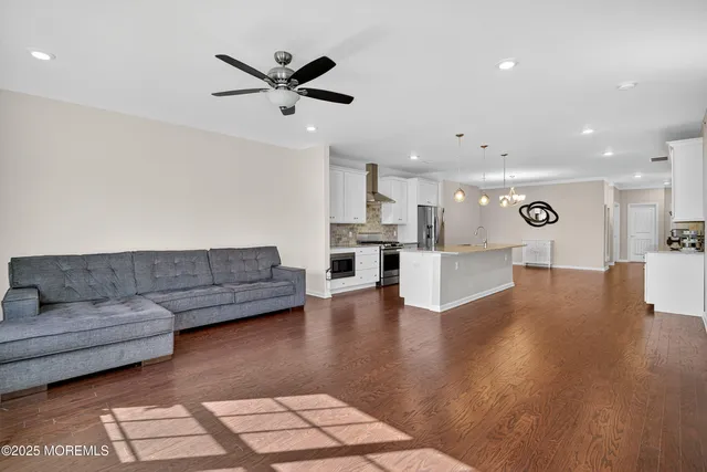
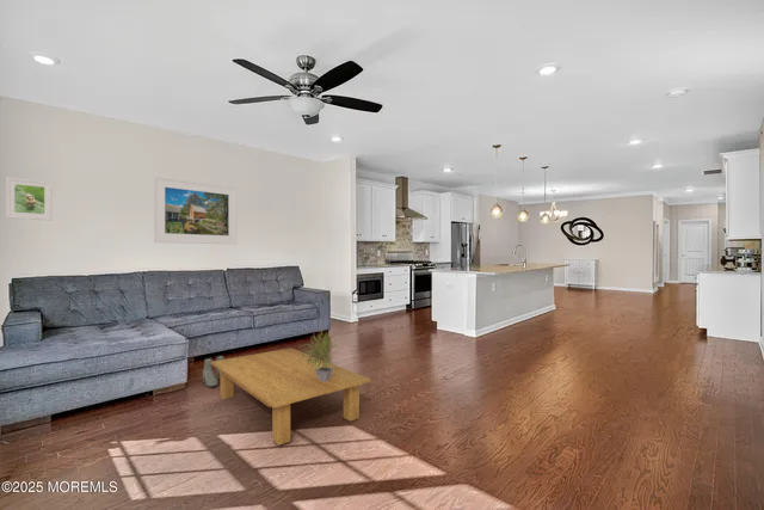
+ boots (216, 369)
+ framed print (29, 198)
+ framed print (198, 213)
+ coffee table (284, 387)
+ potted plant (320, 355)
